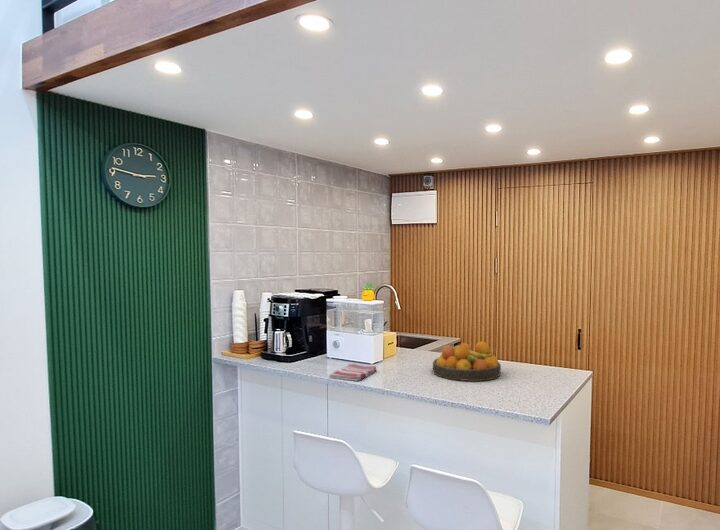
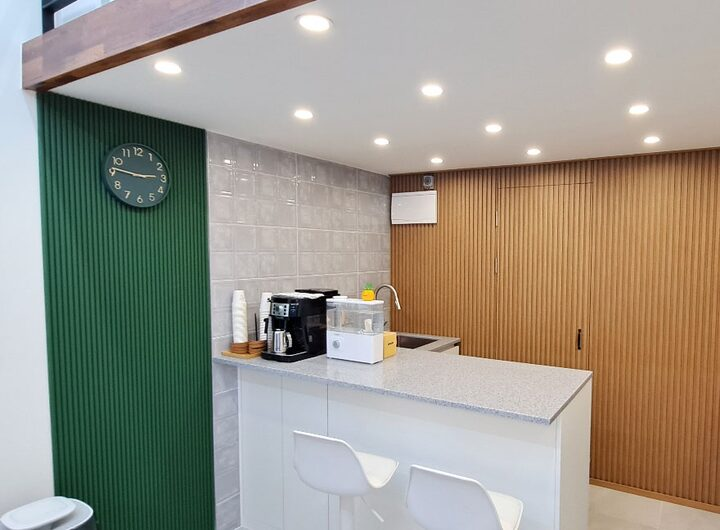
- dish towel (353, 371)
- fruit bowl (466, 357)
